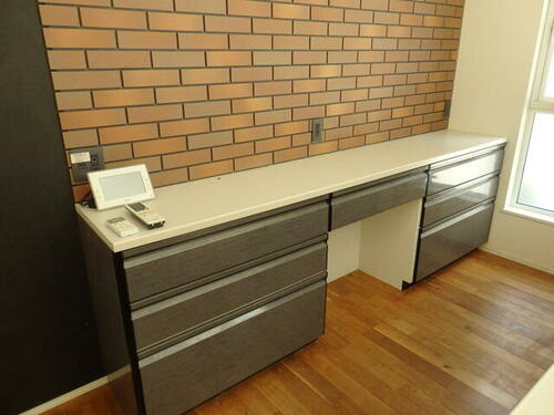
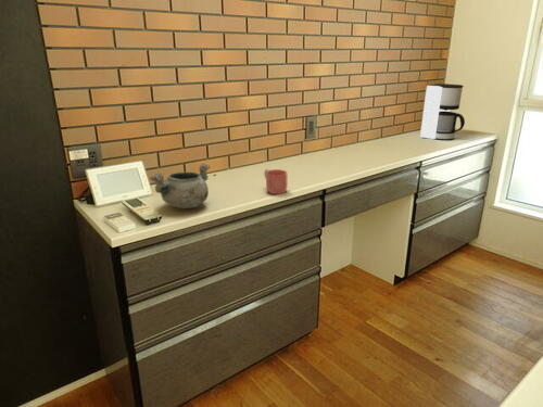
+ coffee maker (446, 112)
+ decorative bowl (184, 187)
+ mug (274, 180)
